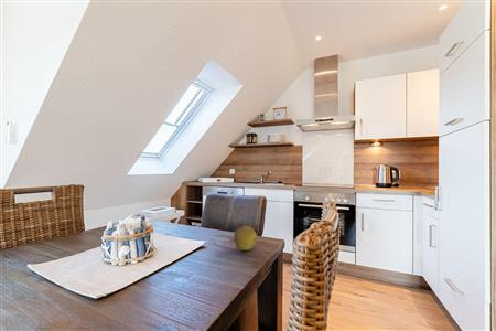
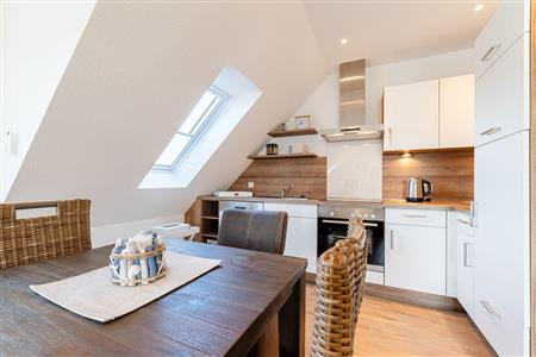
- fruit (245, 237)
